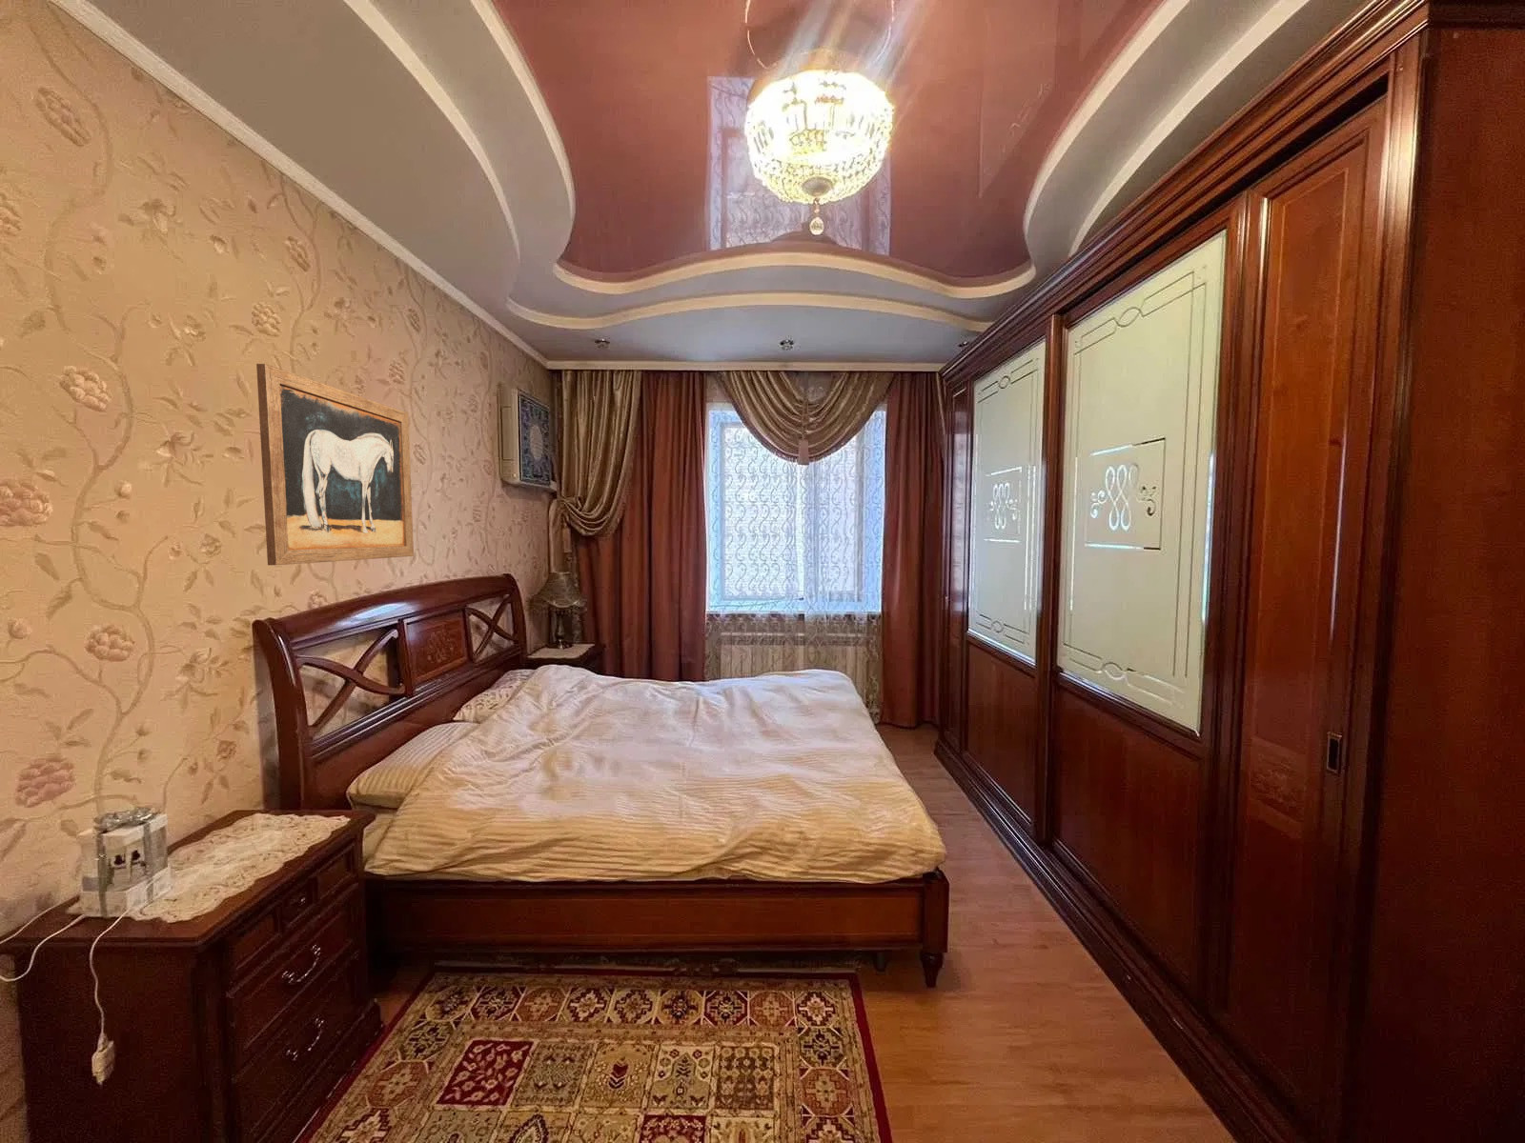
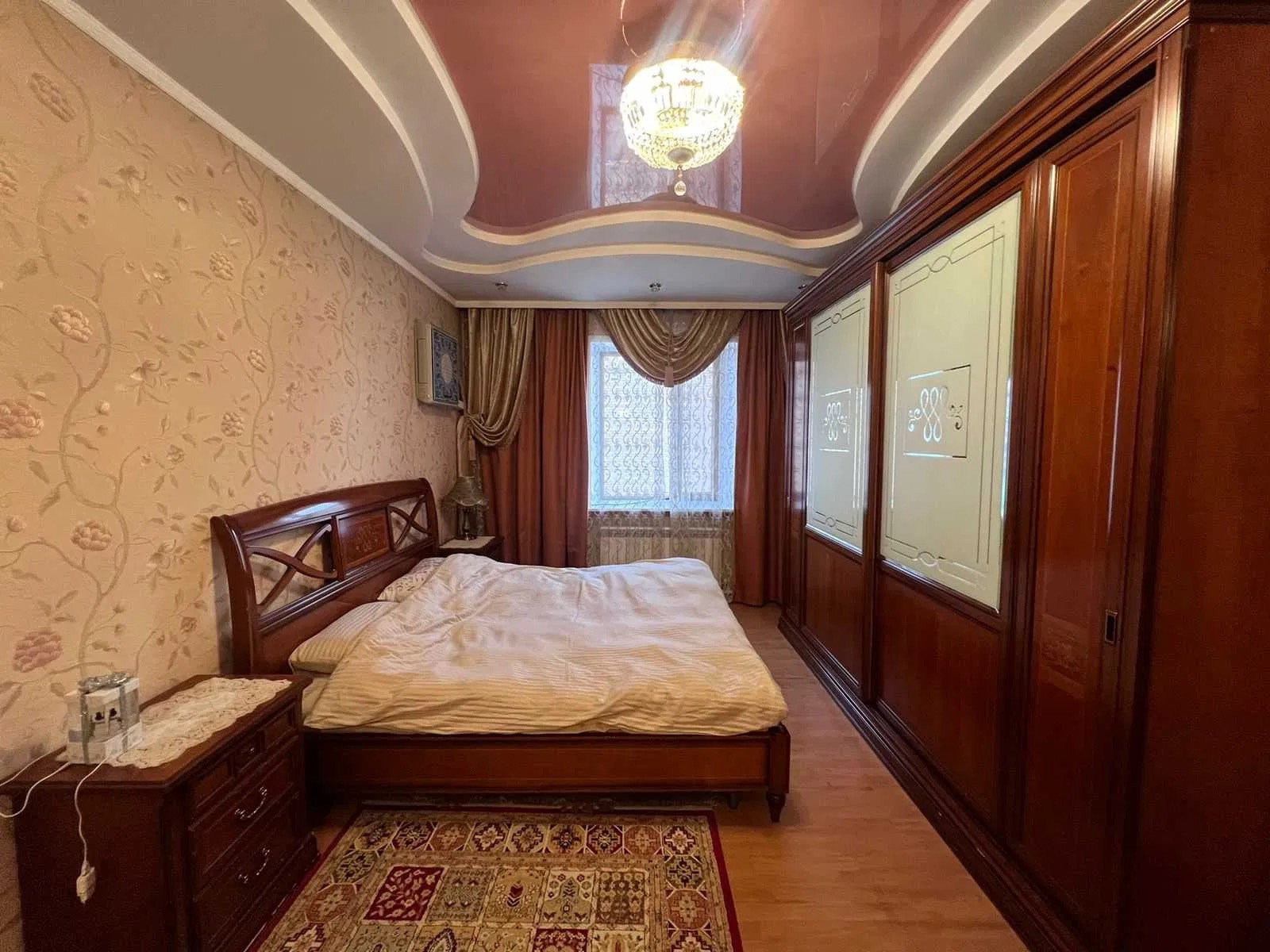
- wall art (349, 477)
